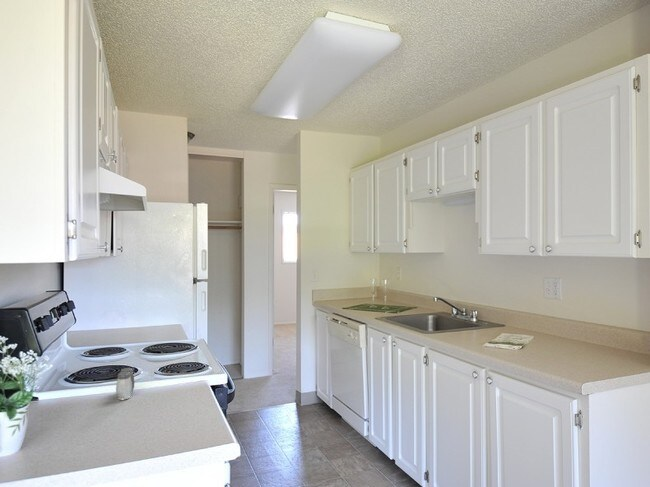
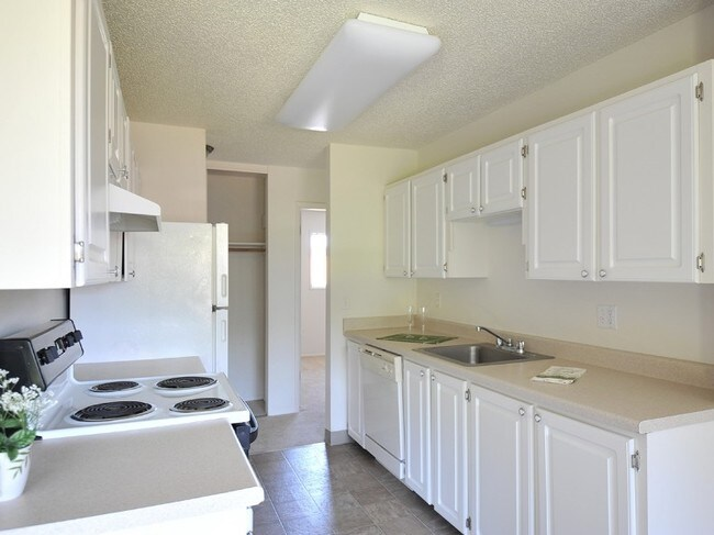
- salt and pepper shaker (125, 382)
